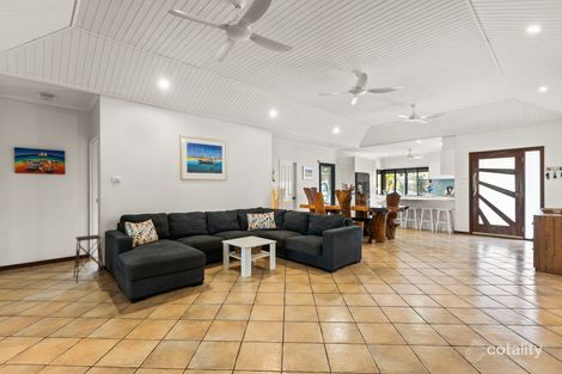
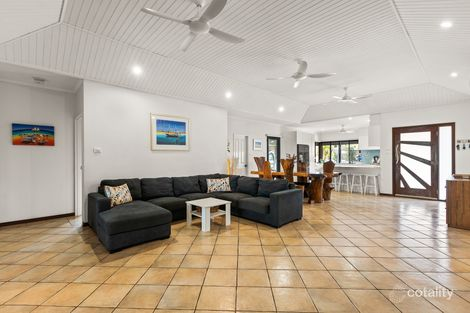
- side table (88, 257)
